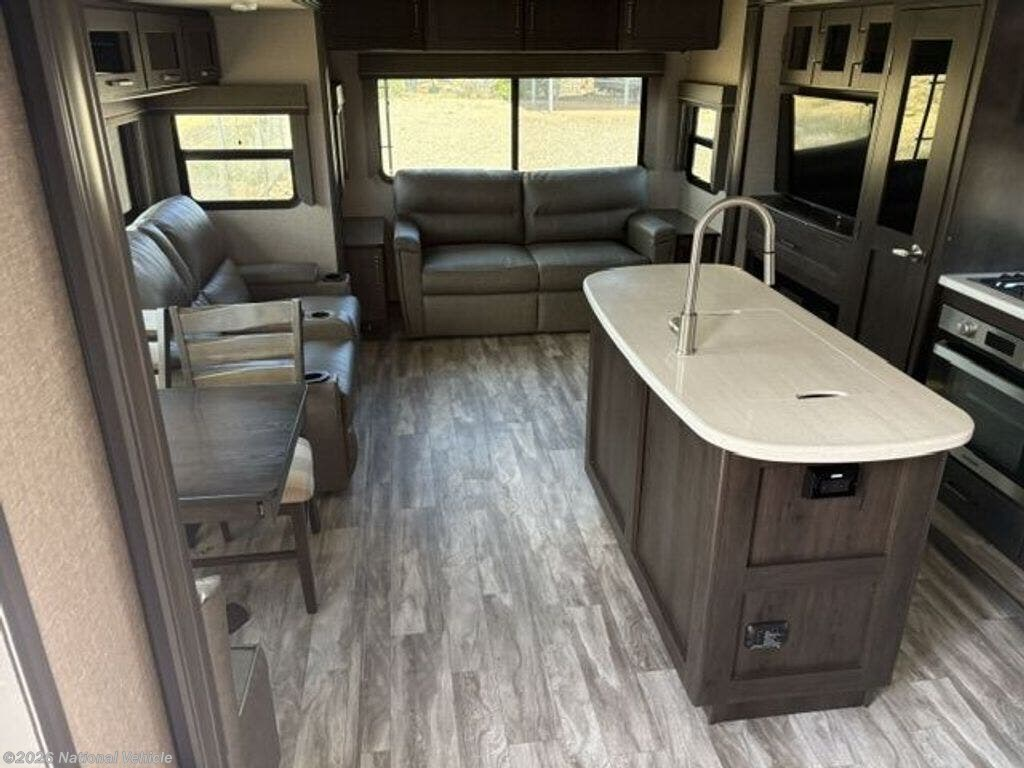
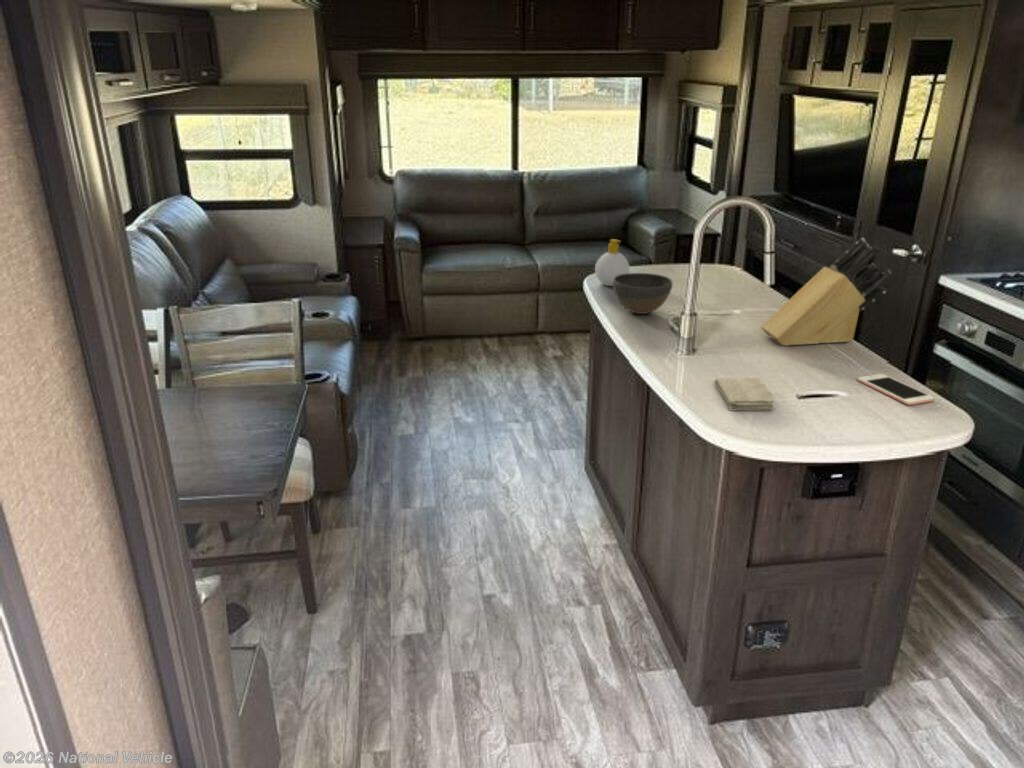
+ knife block (827, 291)
+ bowl (641, 296)
+ soap bottle (612, 262)
+ washcloth (744, 392)
+ cell phone (894, 388)
